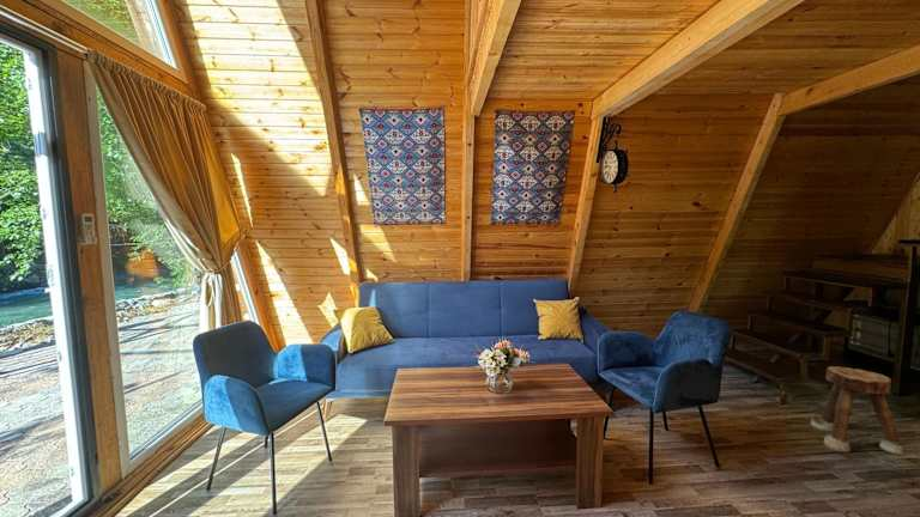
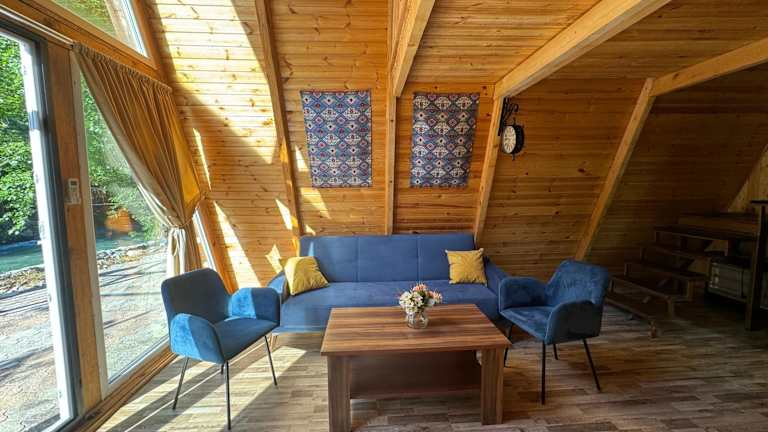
- stool (852, 403)
